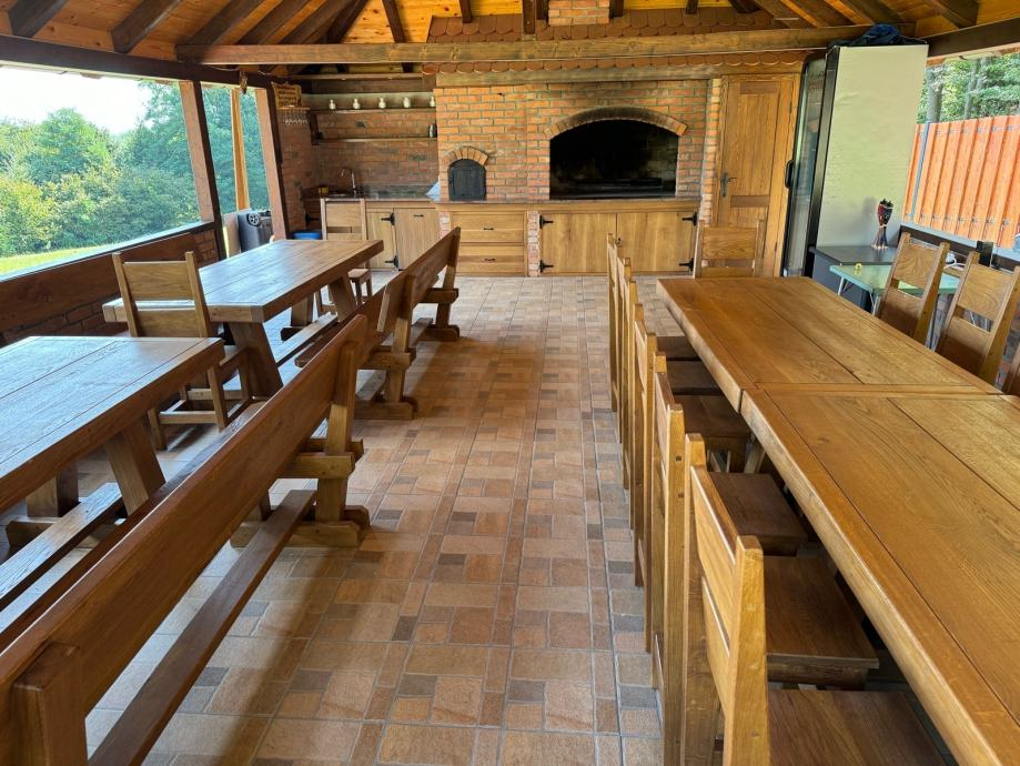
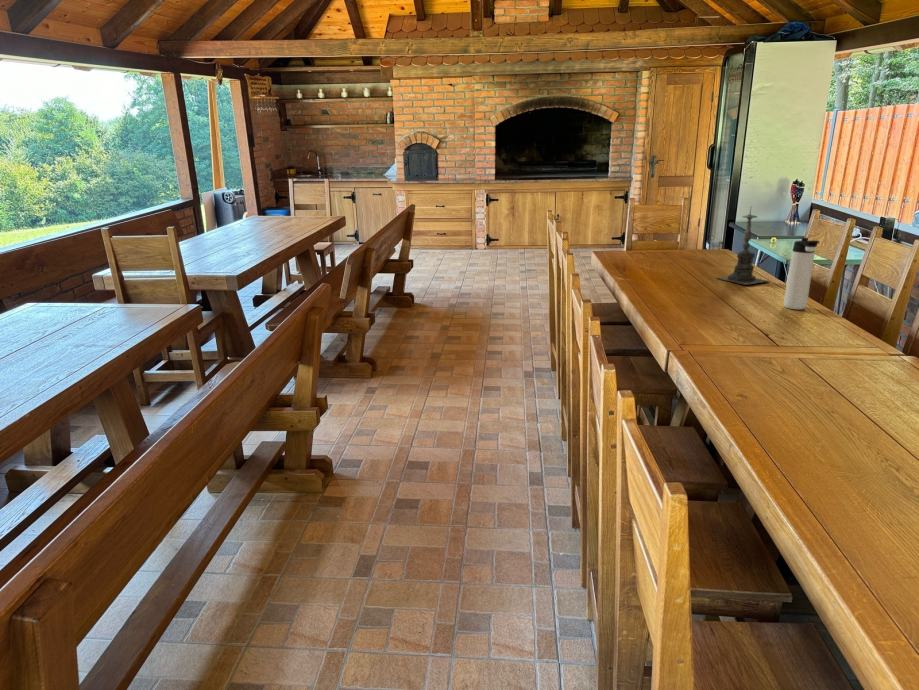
+ thermos bottle (802, 274)
+ candle holder (747, 242)
